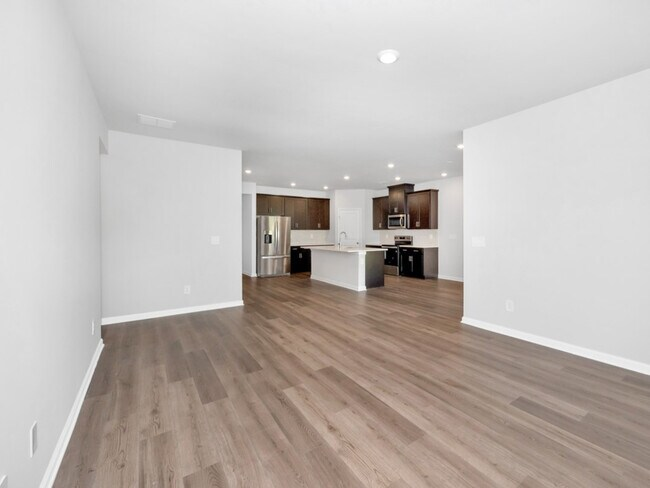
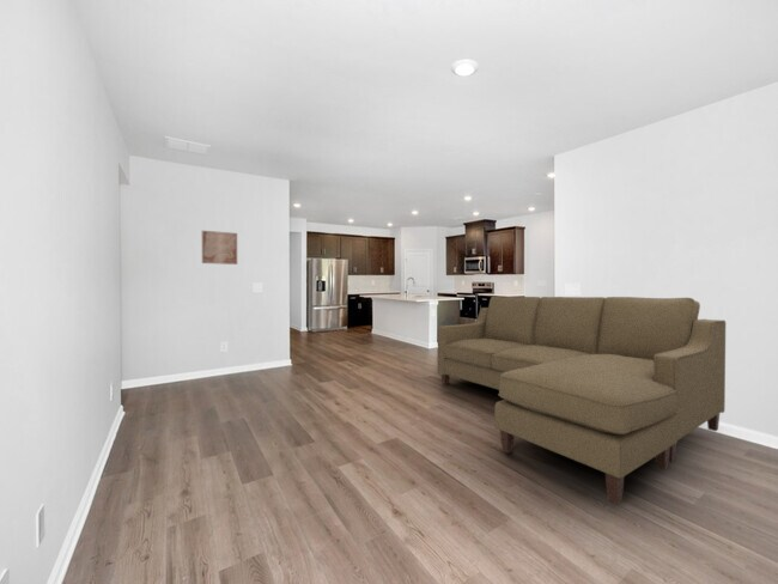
+ sofa (530, 354)
+ wall art (219, 248)
